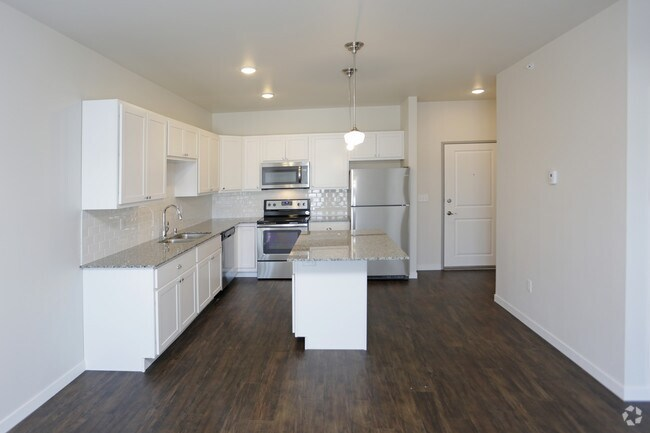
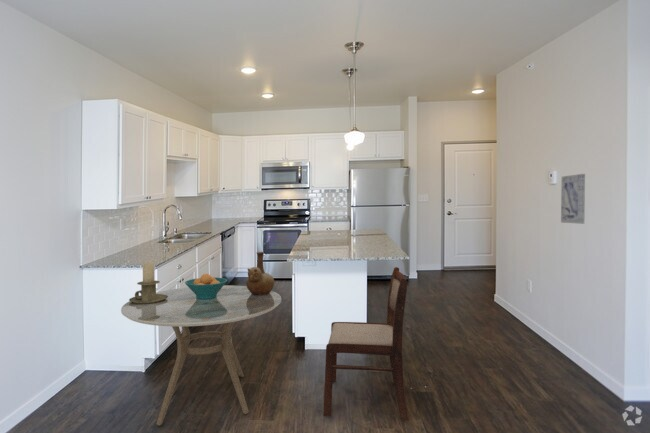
+ fruit bowl (206, 285)
+ vase (259, 272)
+ dining table (206, 349)
+ candle holder (148, 281)
+ wall art (572, 199)
+ dining chair (365, 335)
